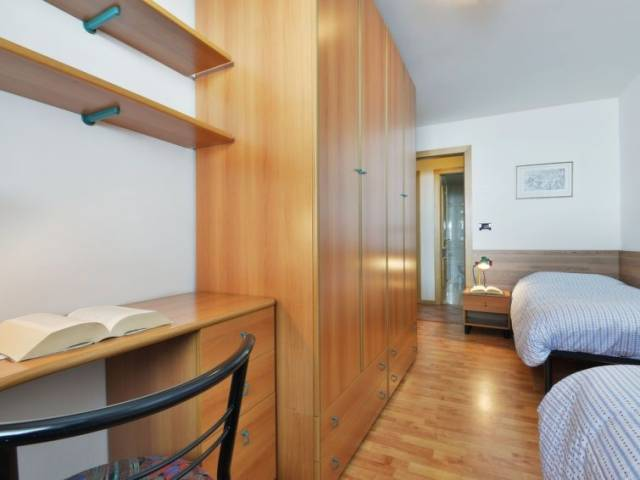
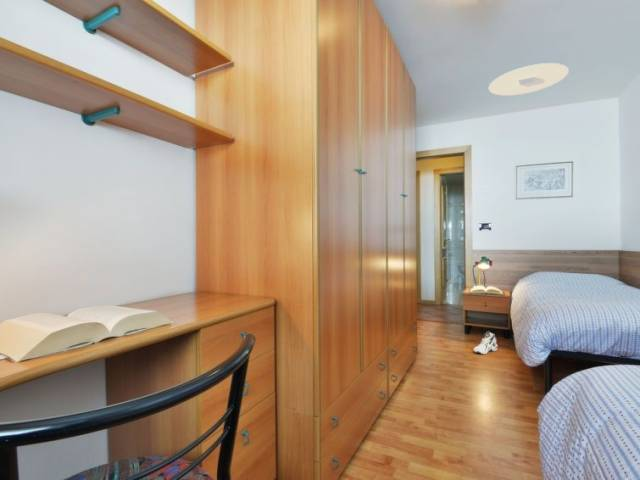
+ ceiling light (526, 77)
+ sneaker (485, 341)
